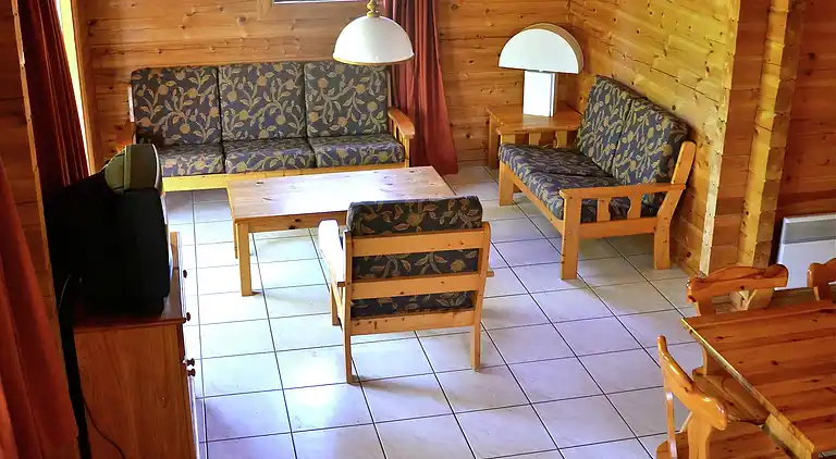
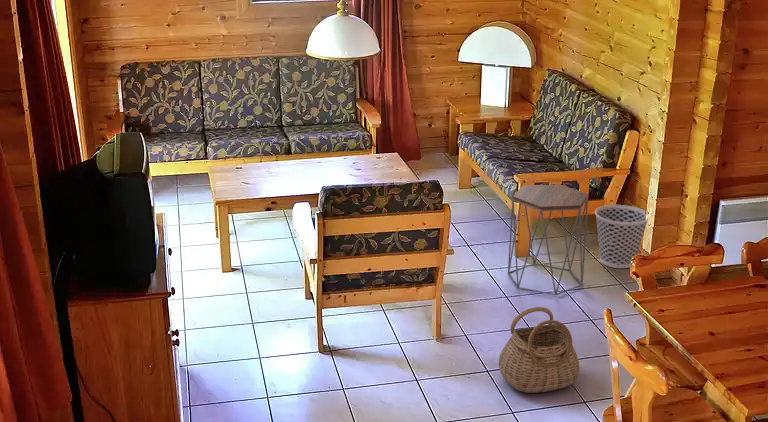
+ side table (546, 238)
+ basket (539, 347)
+ wastebasket (619, 237)
